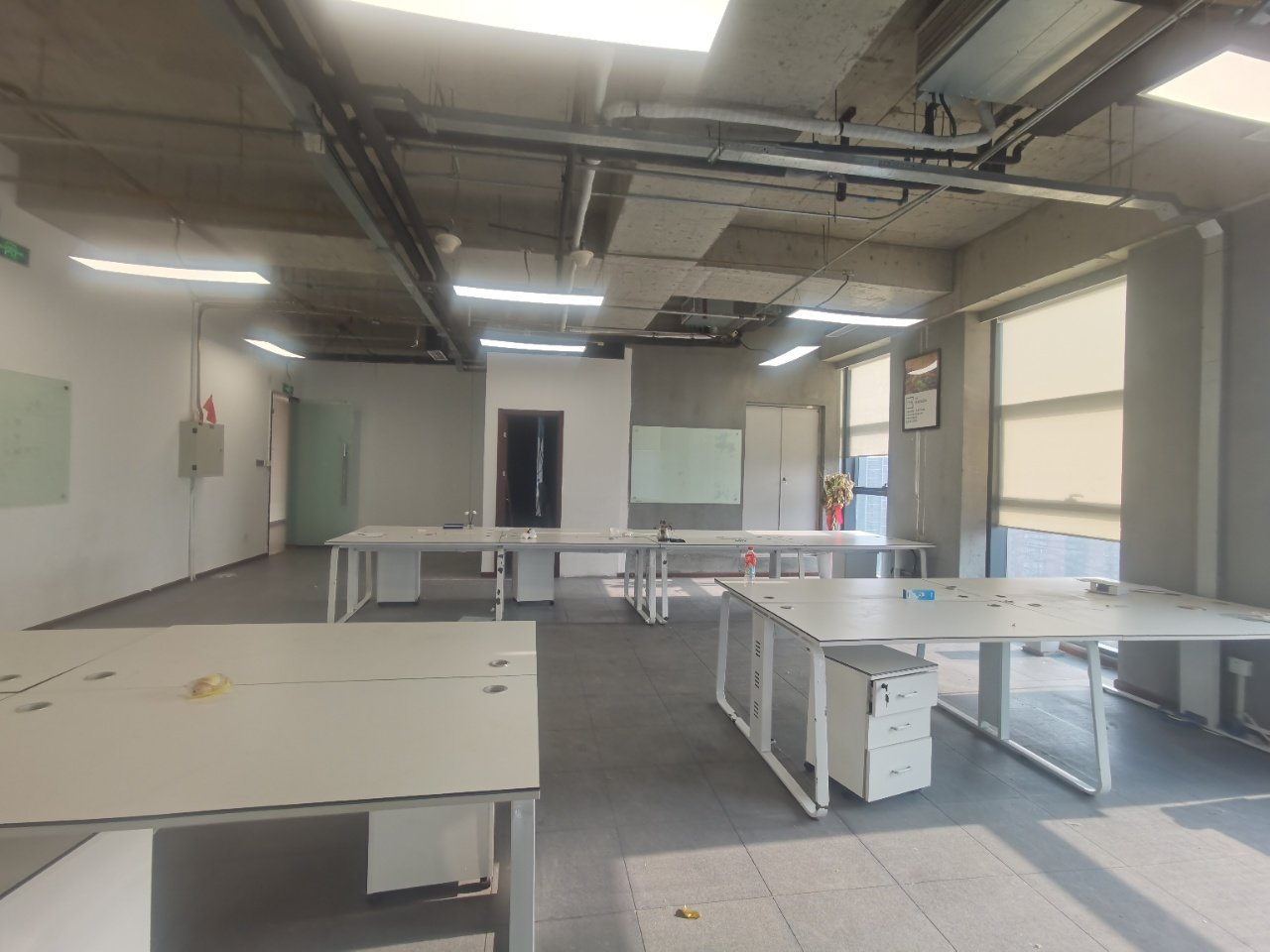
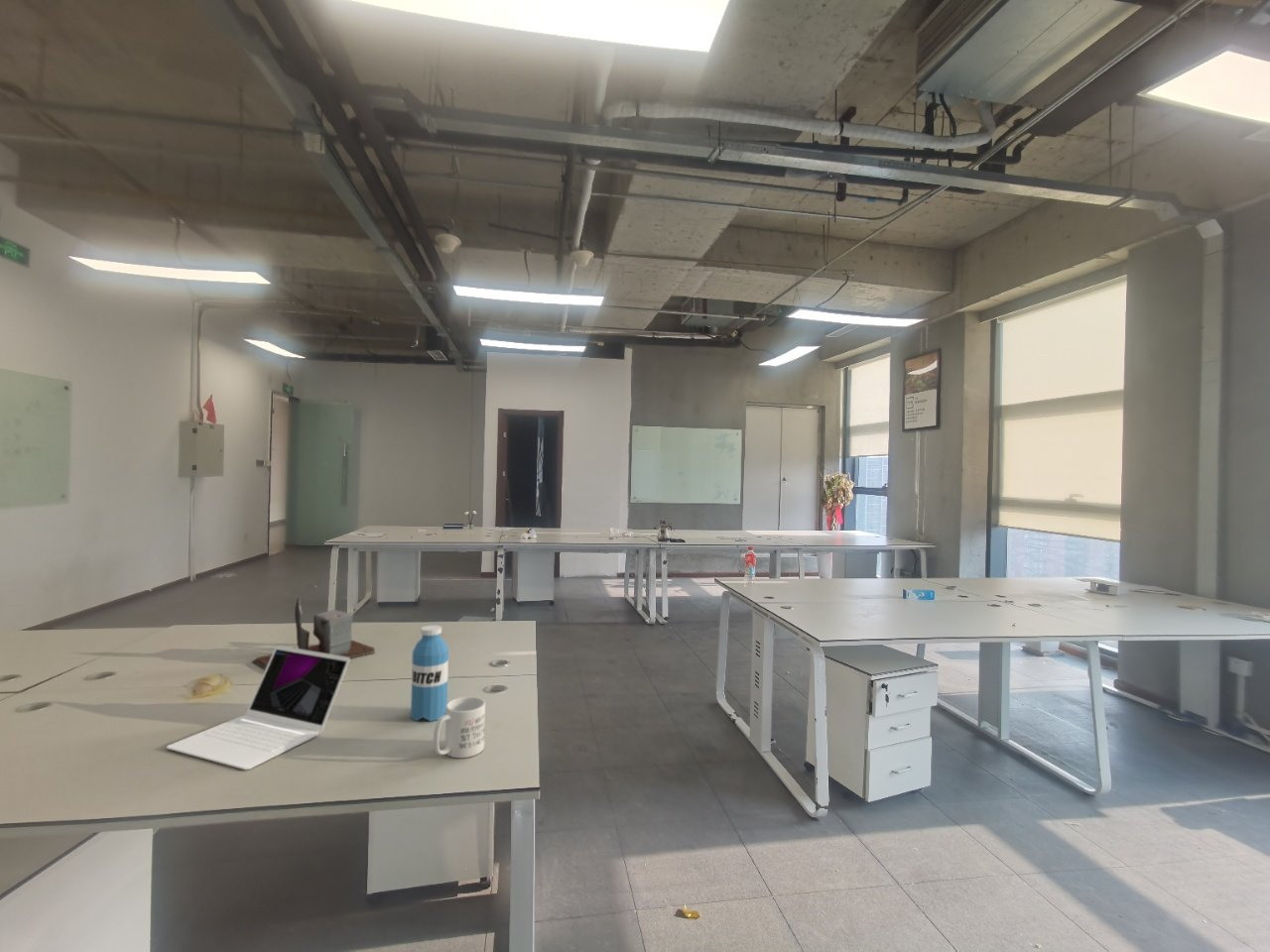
+ desk organizer (317, 627)
+ water bottle (430, 670)
+ mug (458, 729)
+ laptop (264, 696)
